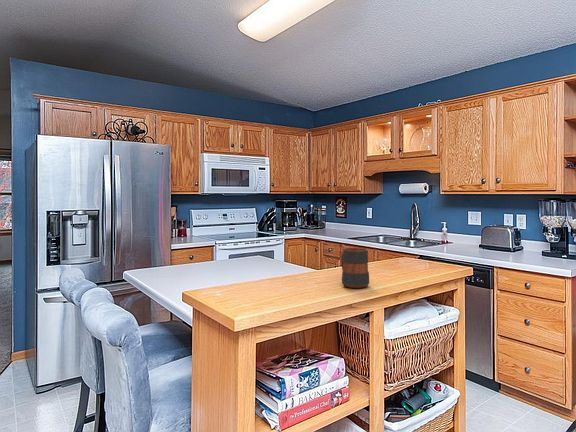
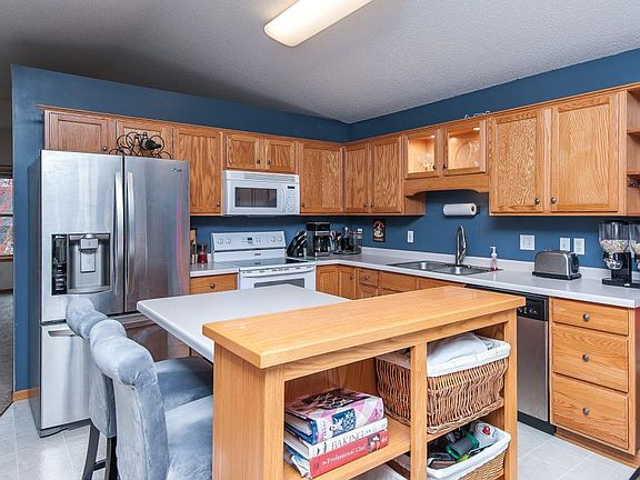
- mug (352, 266)
